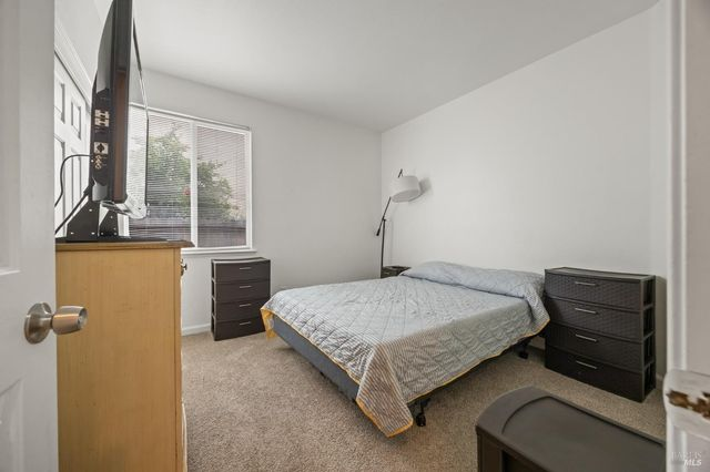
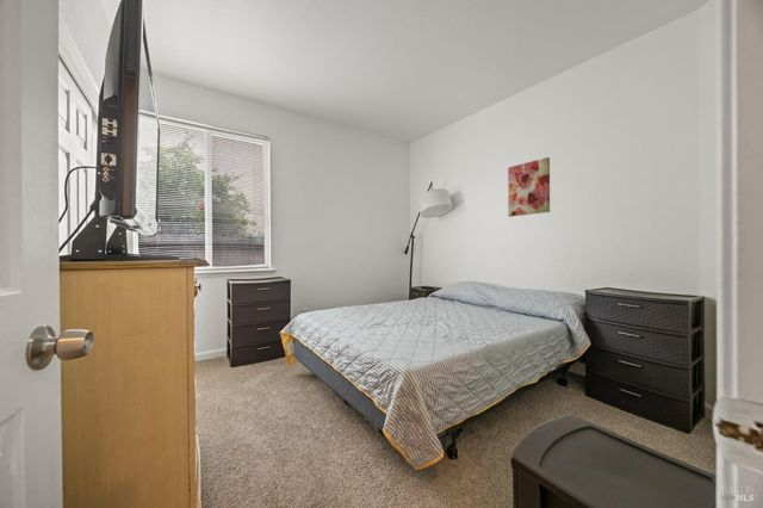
+ wall art (527, 188)
